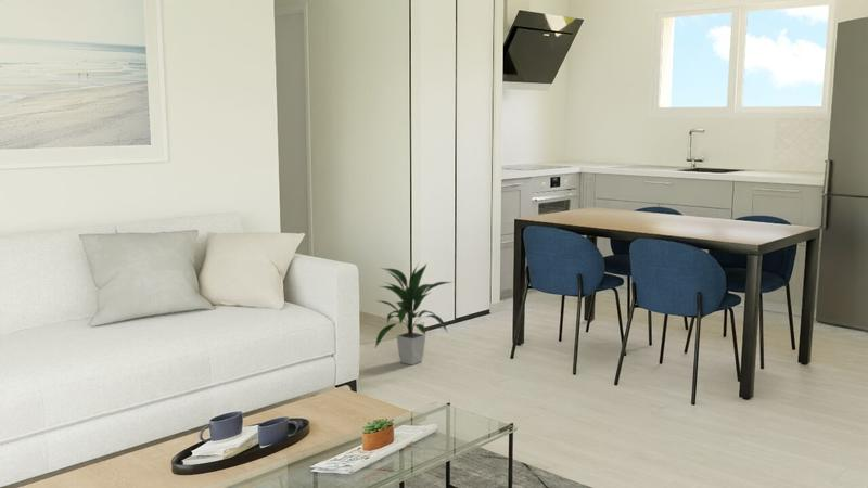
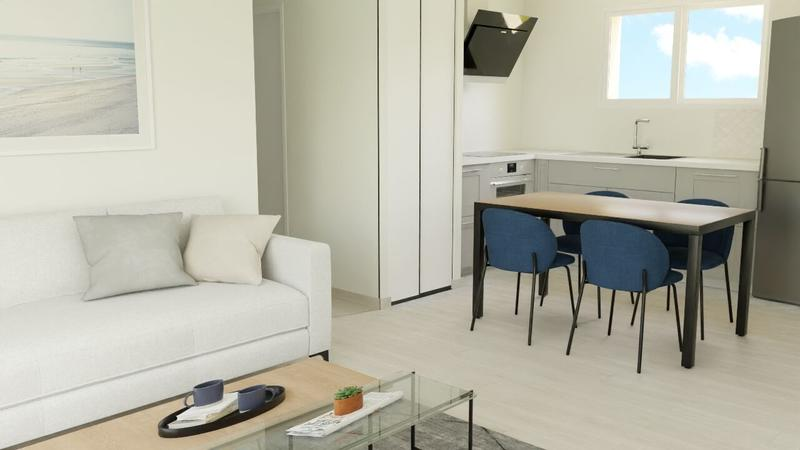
- indoor plant (407, 311)
